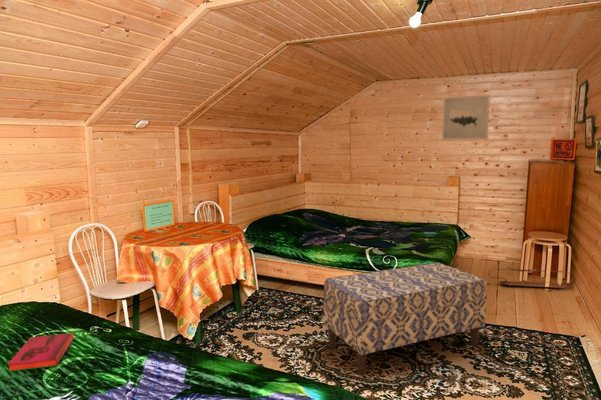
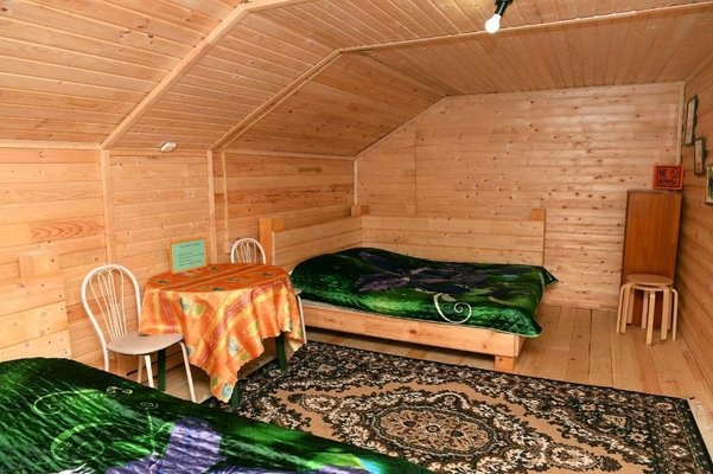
- bag (529, 271)
- bench (404, 312)
- wall art (465, 118)
- hardback book (43, 350)
